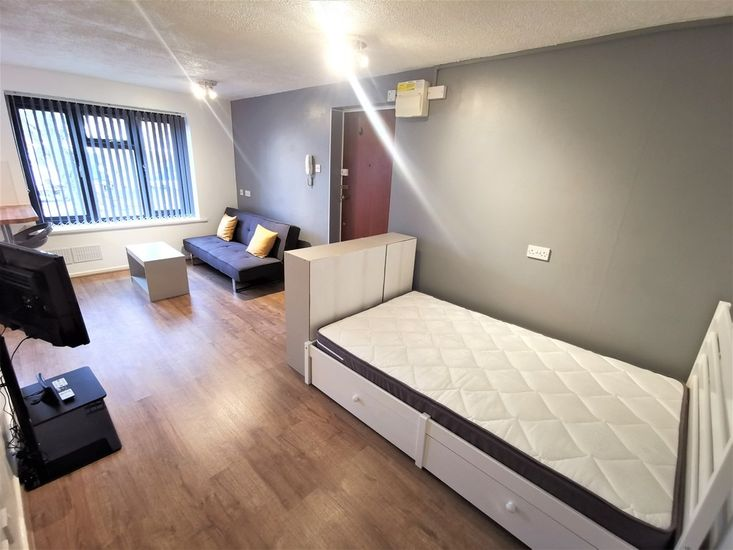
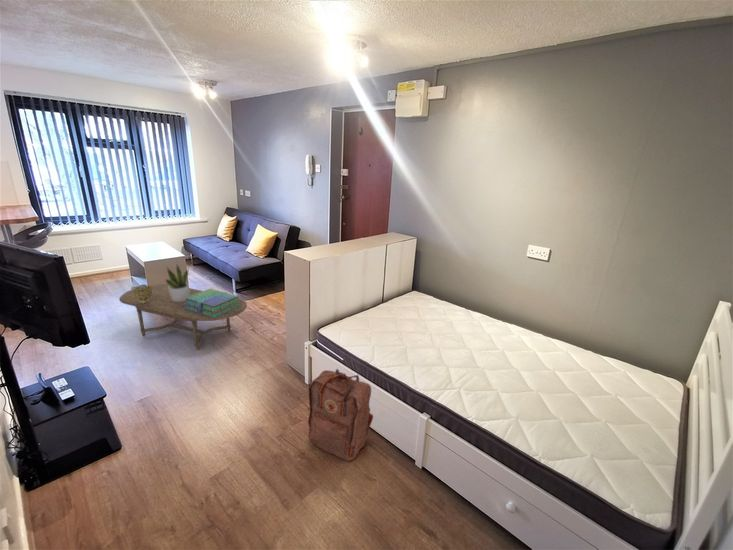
+ decorative bowl (143, 294)
+ backpack (339, 407)
+ coffee table (185, 316)
+ potted plant (178, 280)
+ stack of books (212, 301)
